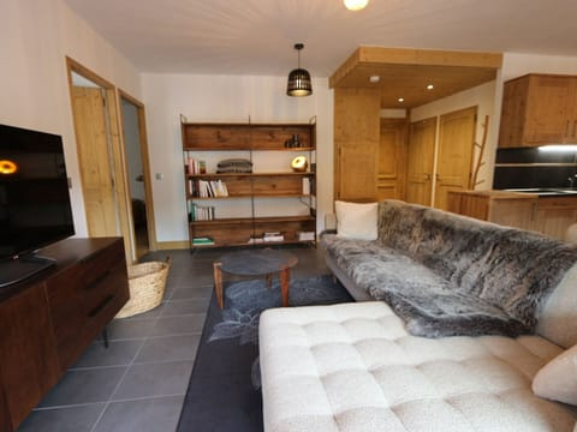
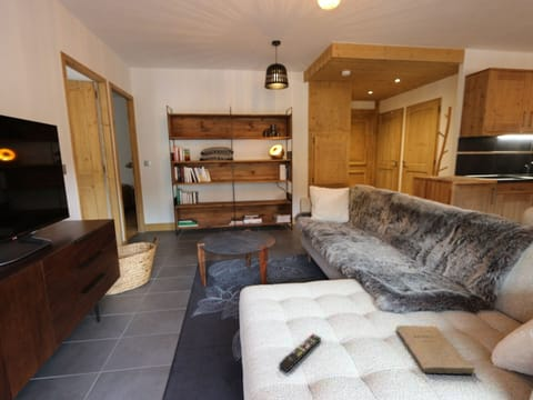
+ book (431, 347)
+ remote control (301, 350)
